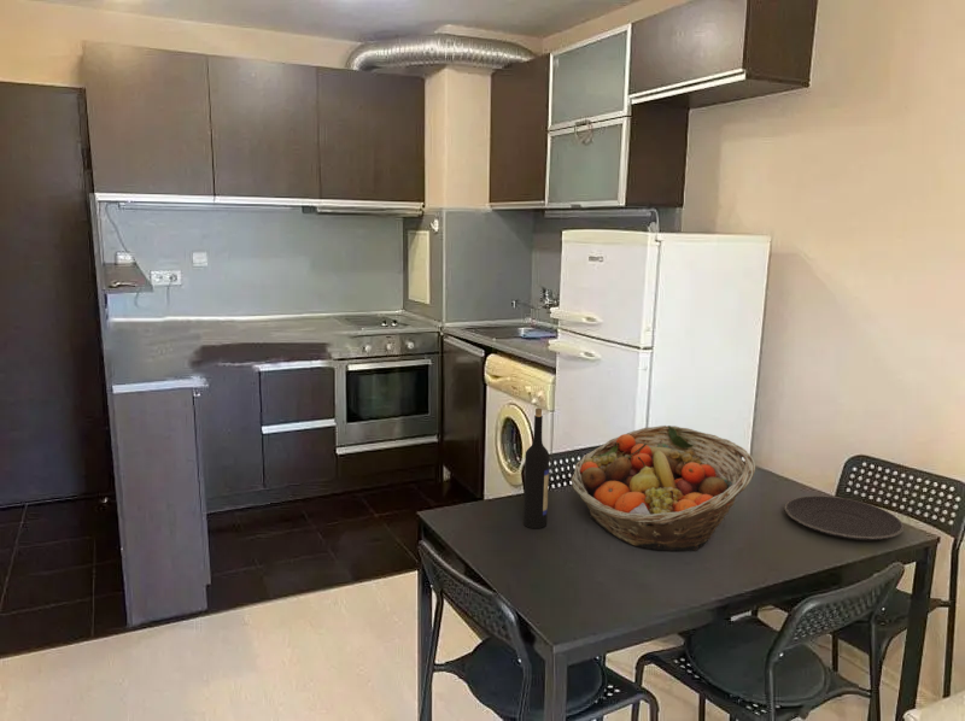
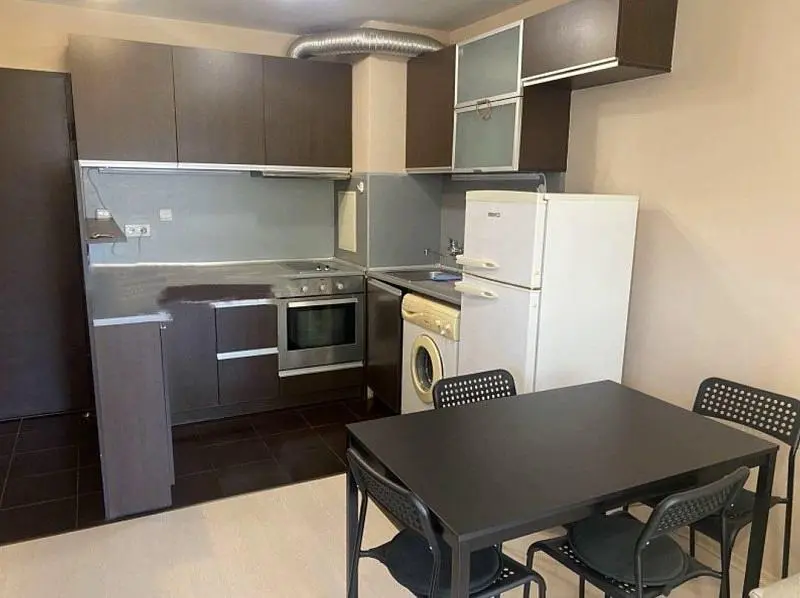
- wine bottle (537, 467)
- plate (841, 518)
- fruit basket (657, 482)
